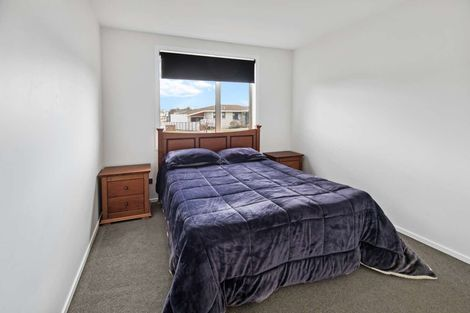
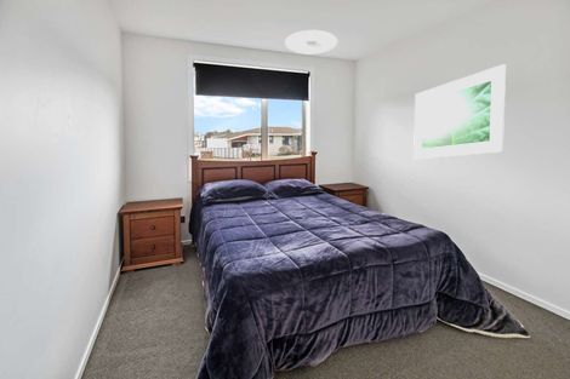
+ ceiling light (310, 40)
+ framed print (452, 119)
